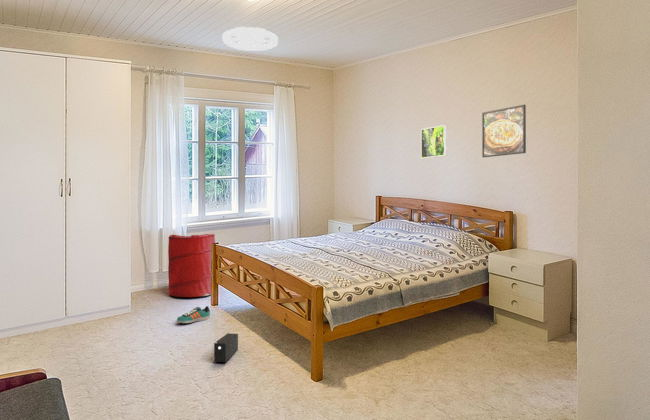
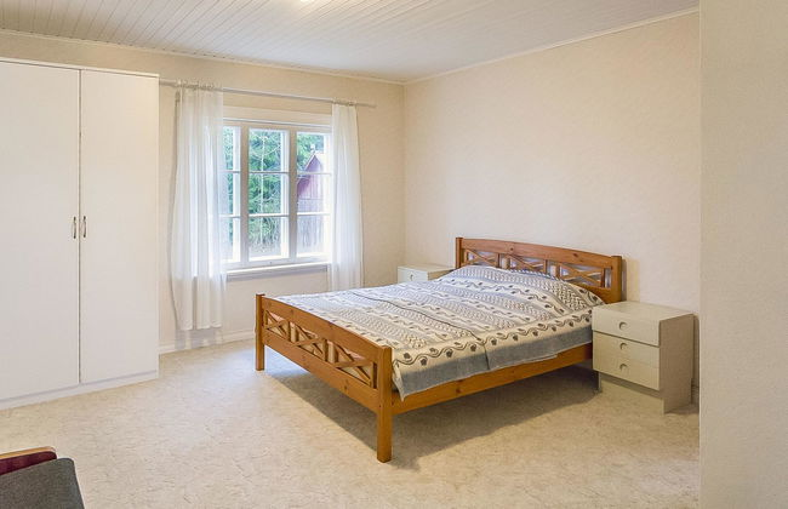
- sneaker (193, 314)
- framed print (433, 142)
- laundry hamper (191, 263)
- ceiling light (250, 38)
- speaker (226, 347)
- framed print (503, 132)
